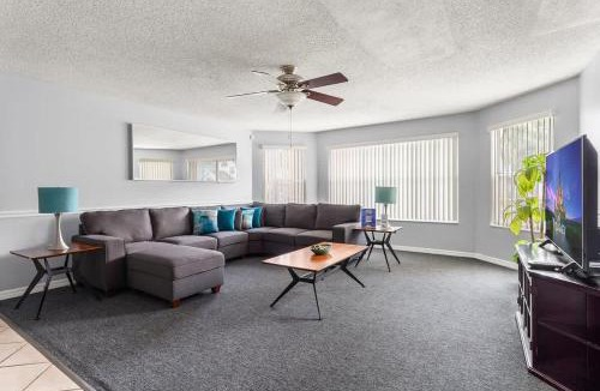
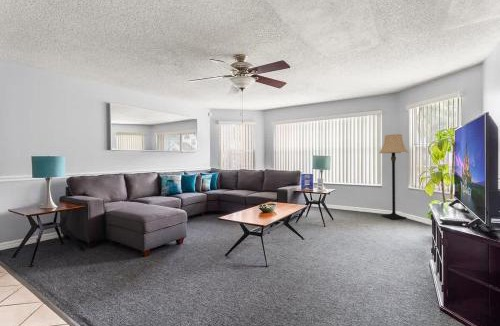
+ lamp (393, 176)
